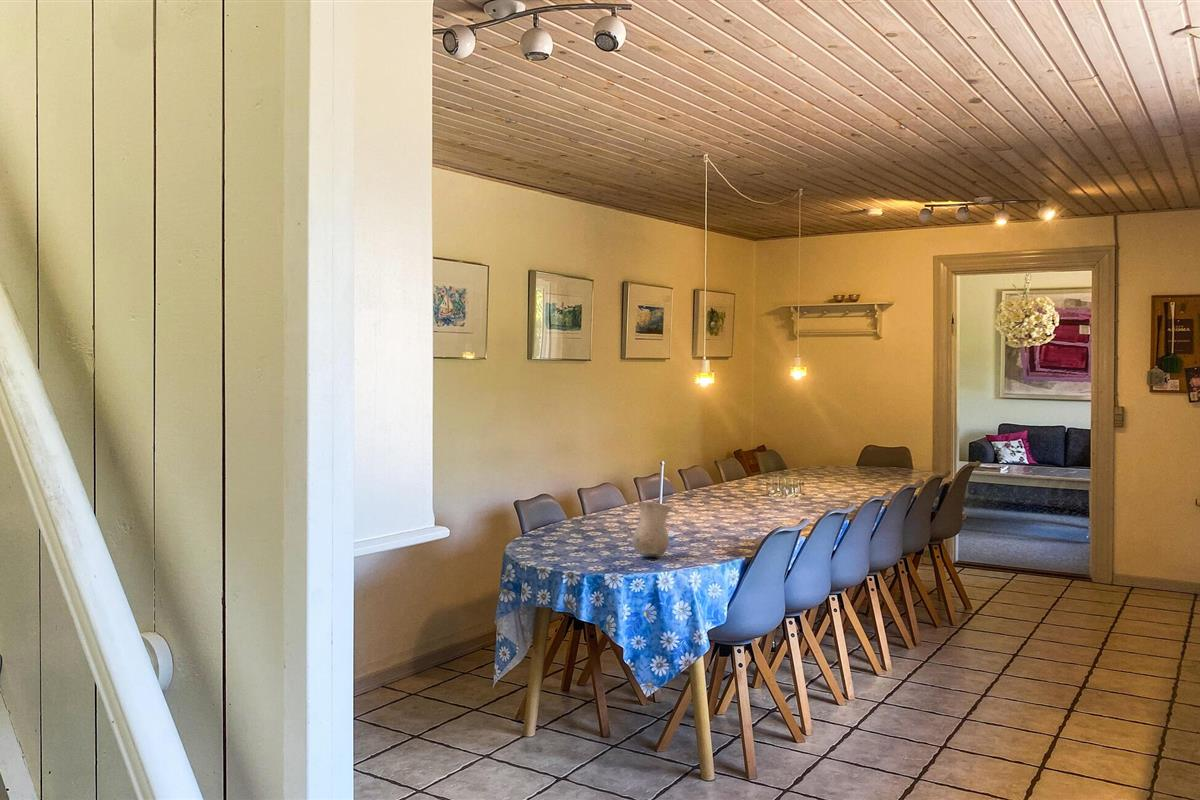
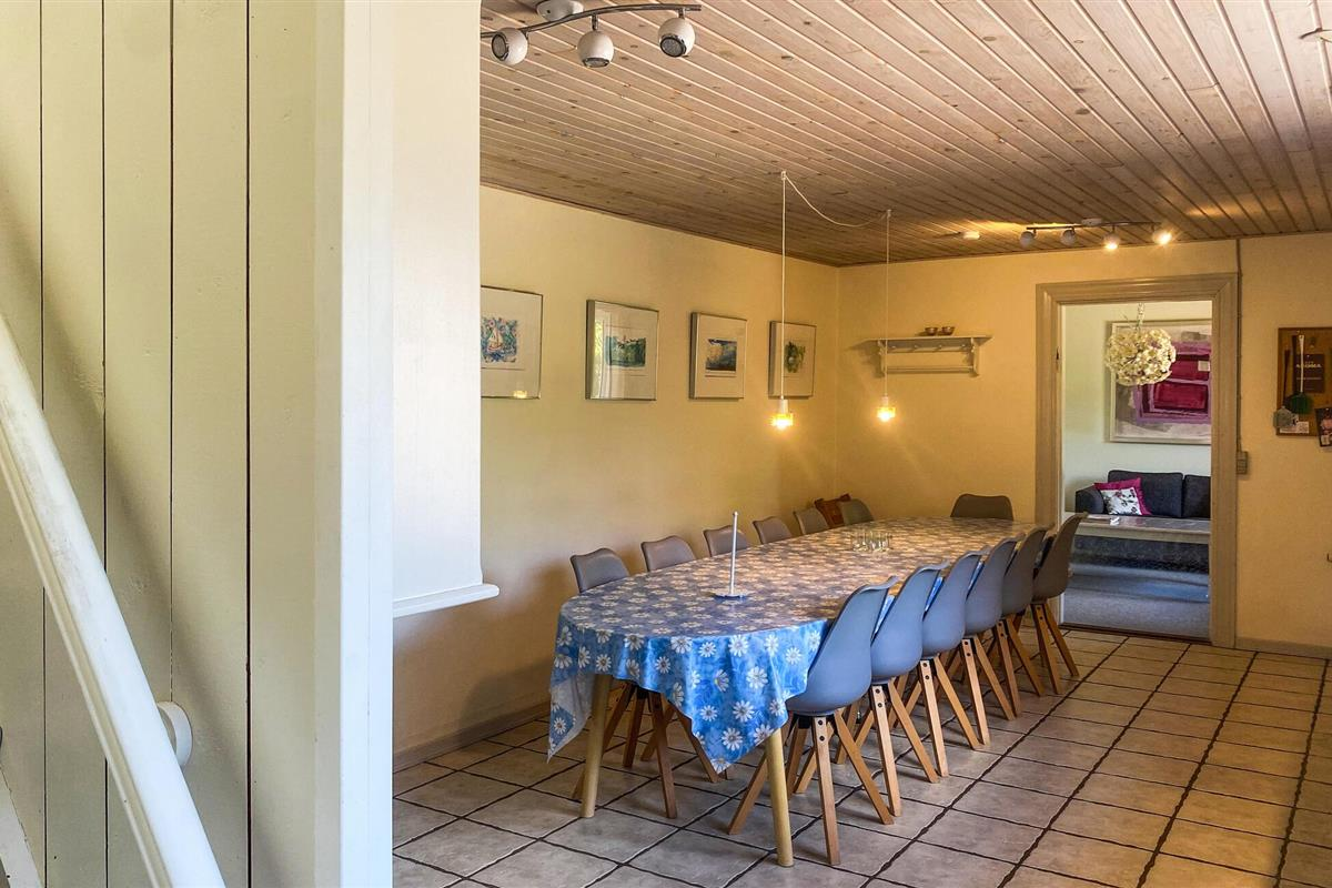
- vase (652, 528)
